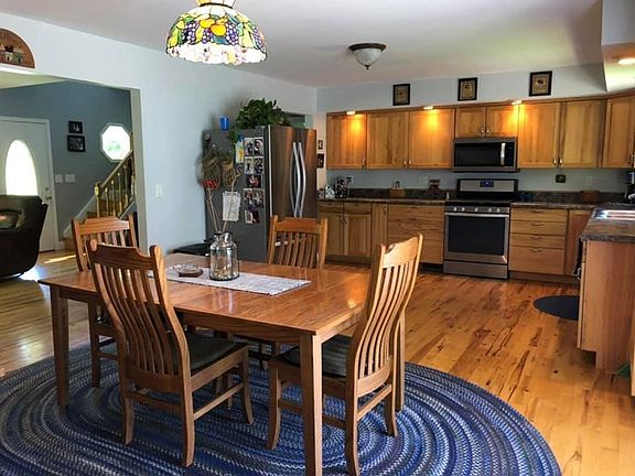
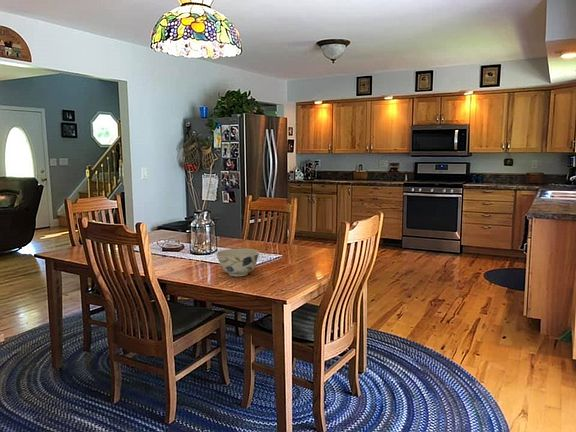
+ bowl (238, 263)
